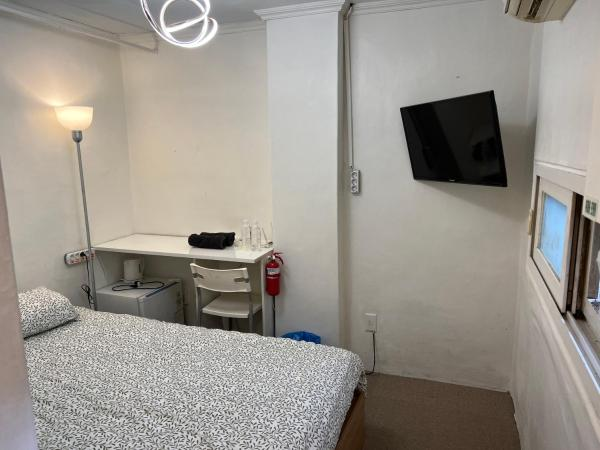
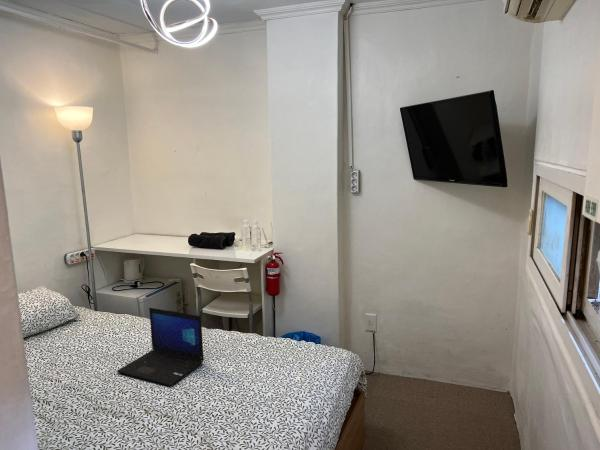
+ laptop (159, 343)
